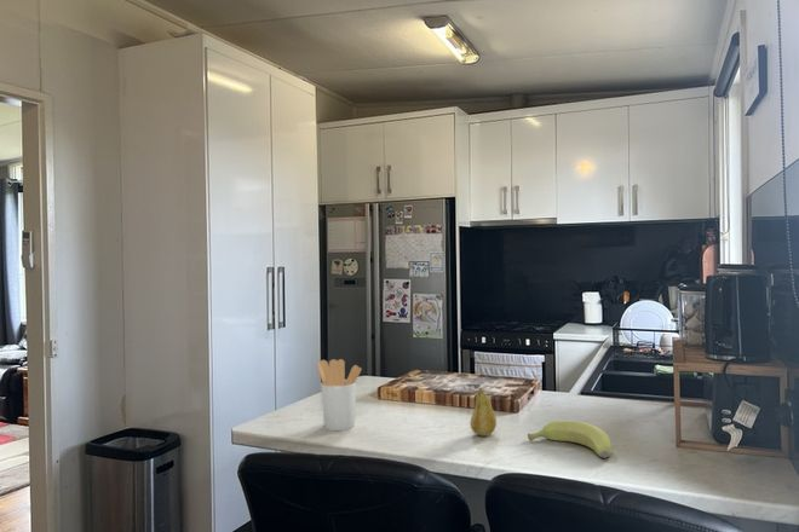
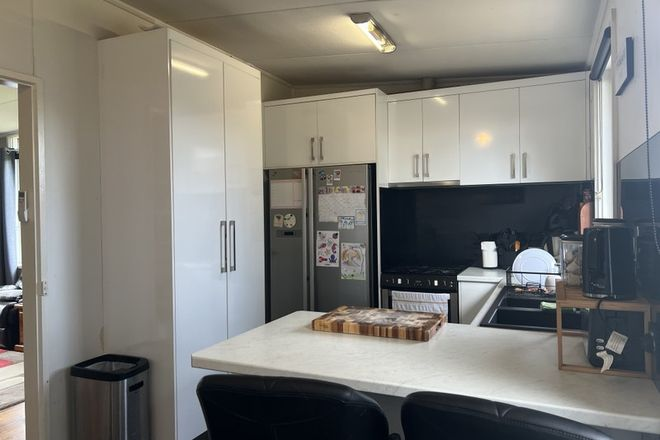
- utensil holder (335, 392)
- fruit (483, 410)
- banana (568, 435)
